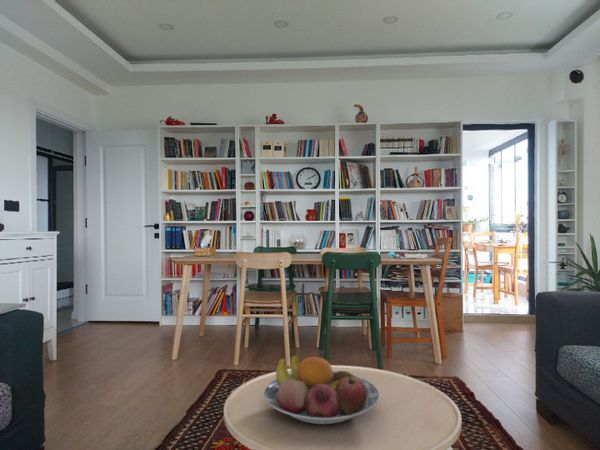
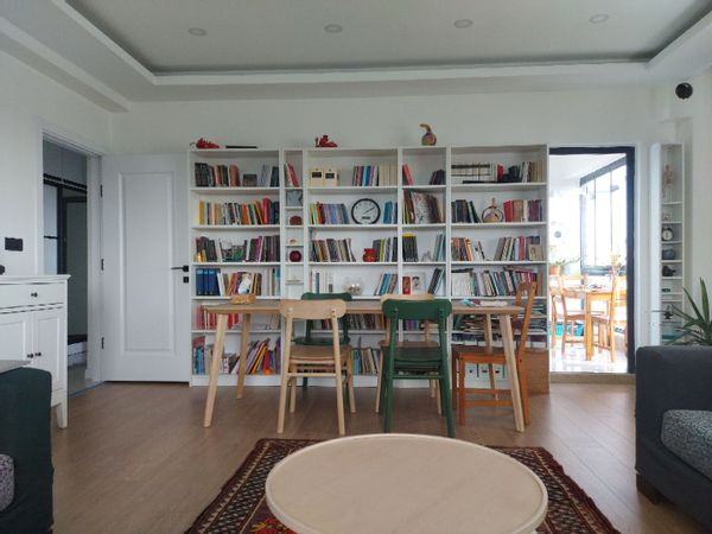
- fruit bowl (321, 386)
